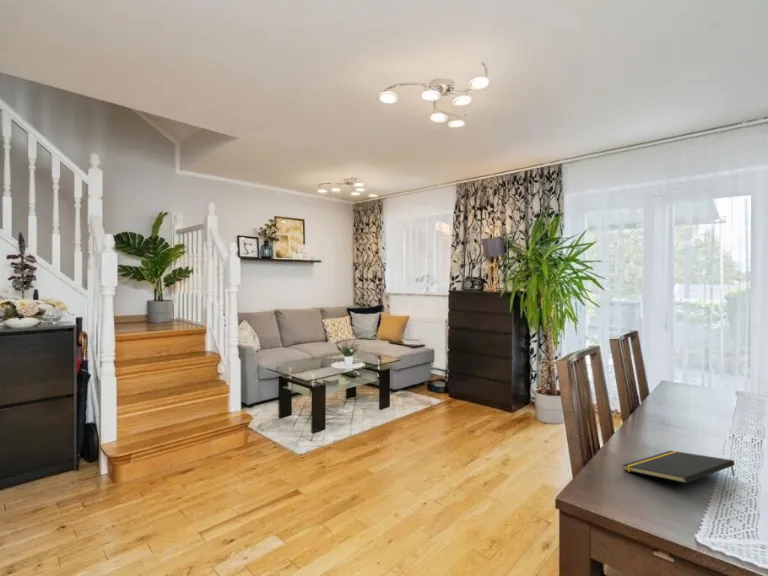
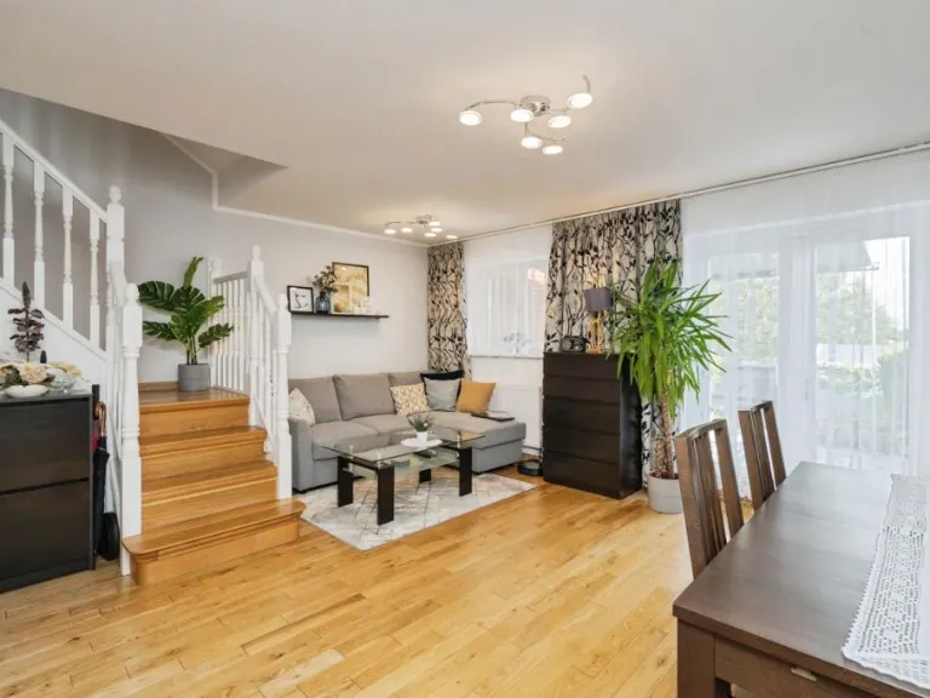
- notepad (677, 465)
